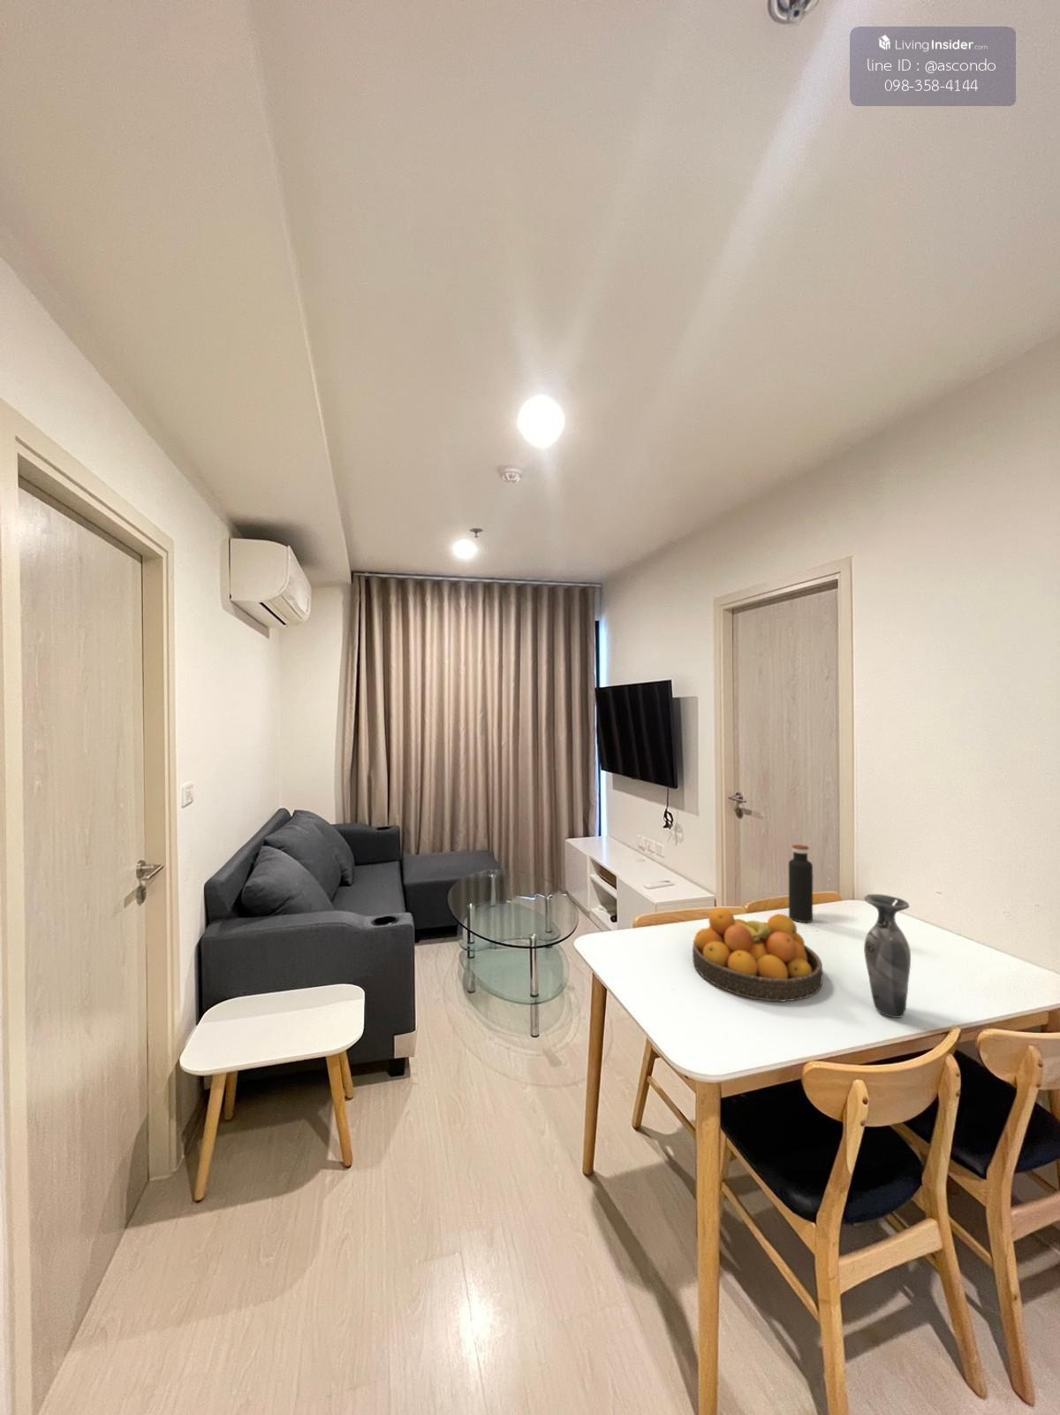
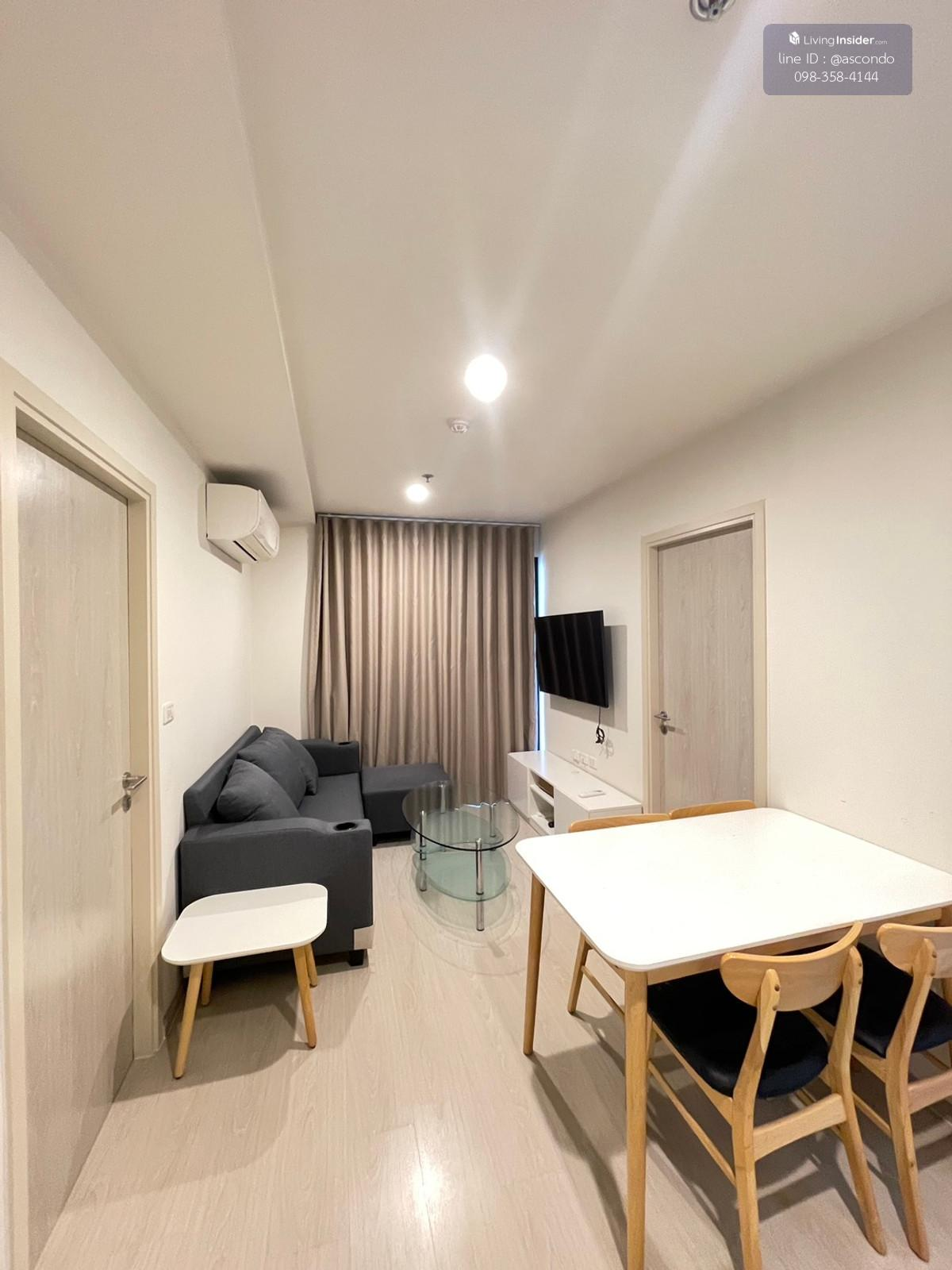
- vase (887, 955)
- water bottle (801, 881)
- fruit bowl (755, 943)
